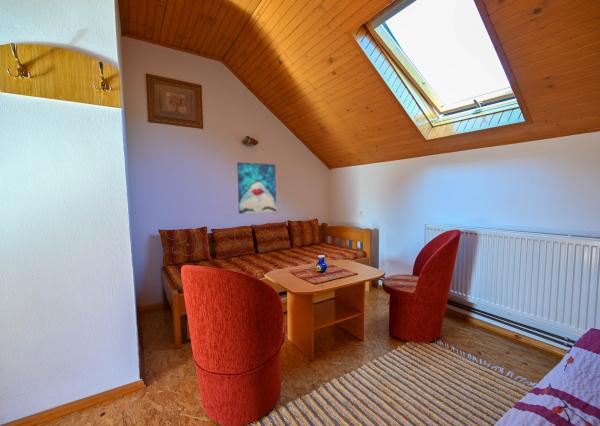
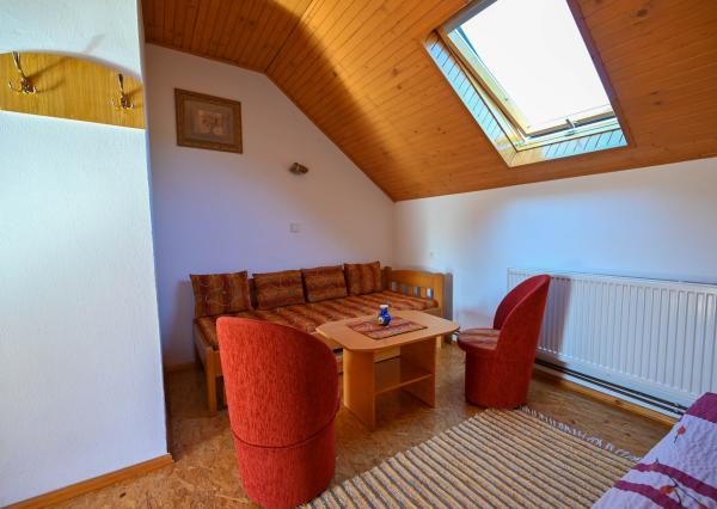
- wall art (257, 188)
